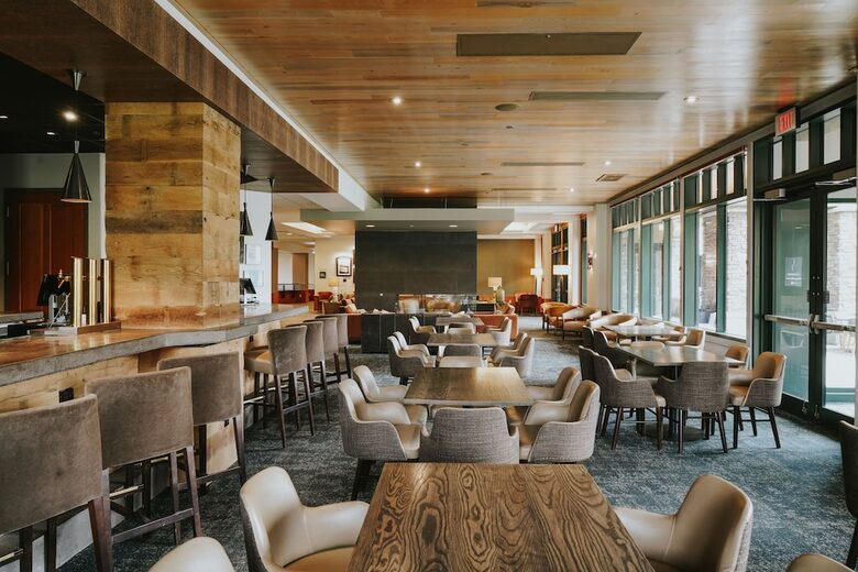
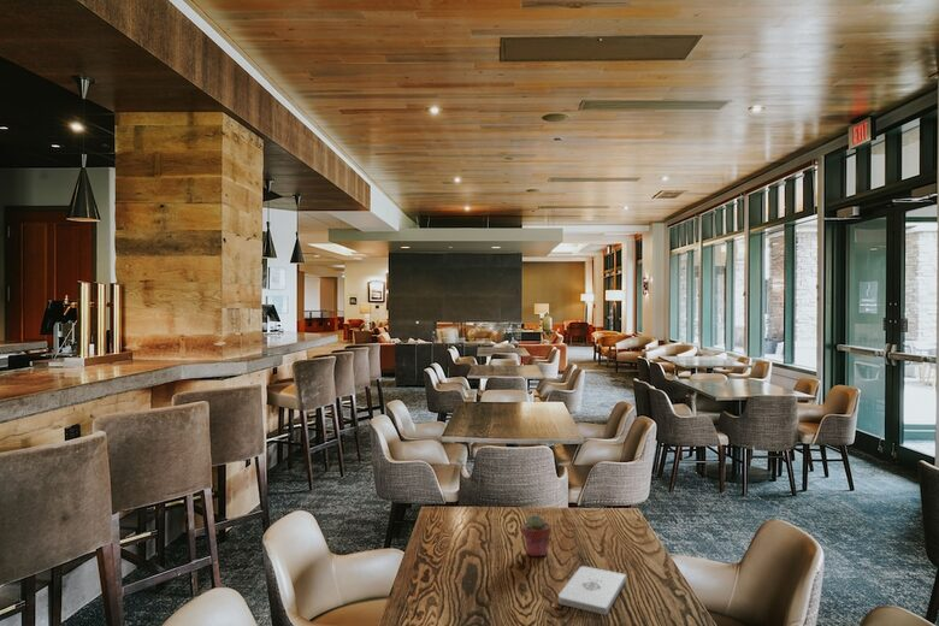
+ notepad (592, 587)
+ potted succulent (536, 533)
